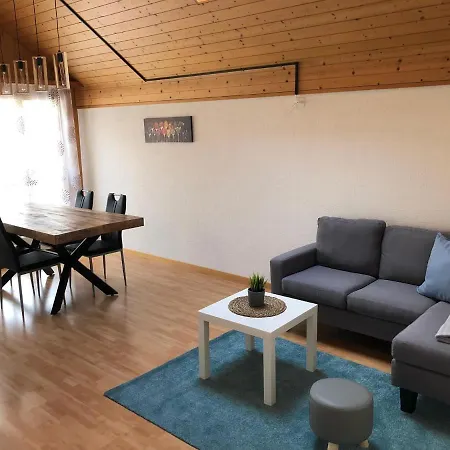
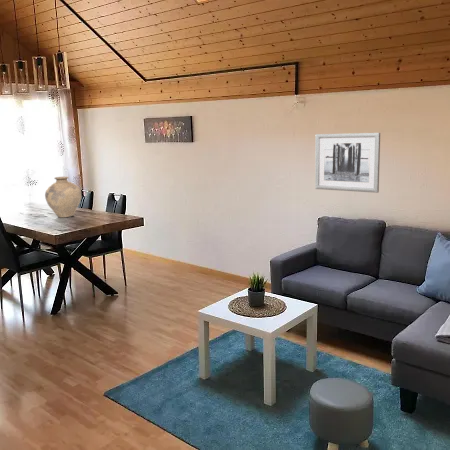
+ wall art (346, 162)
+ vase (63, 196)
